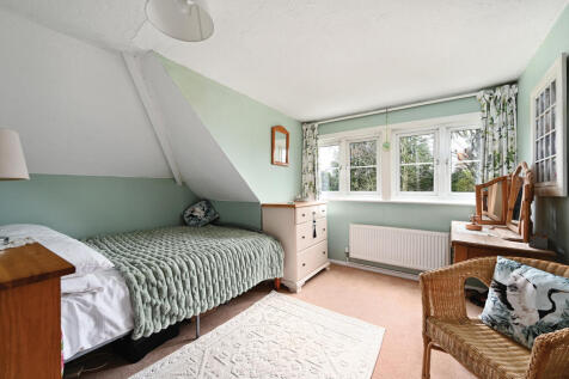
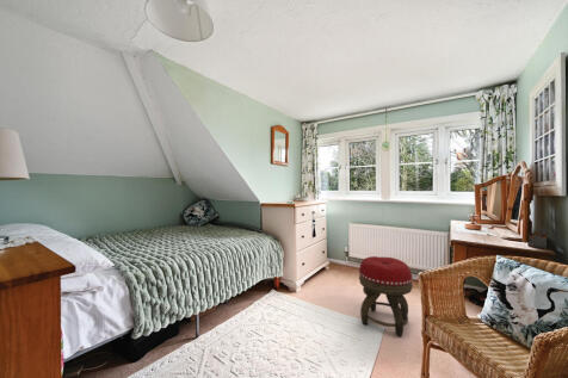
+ footstool (384, 291)
